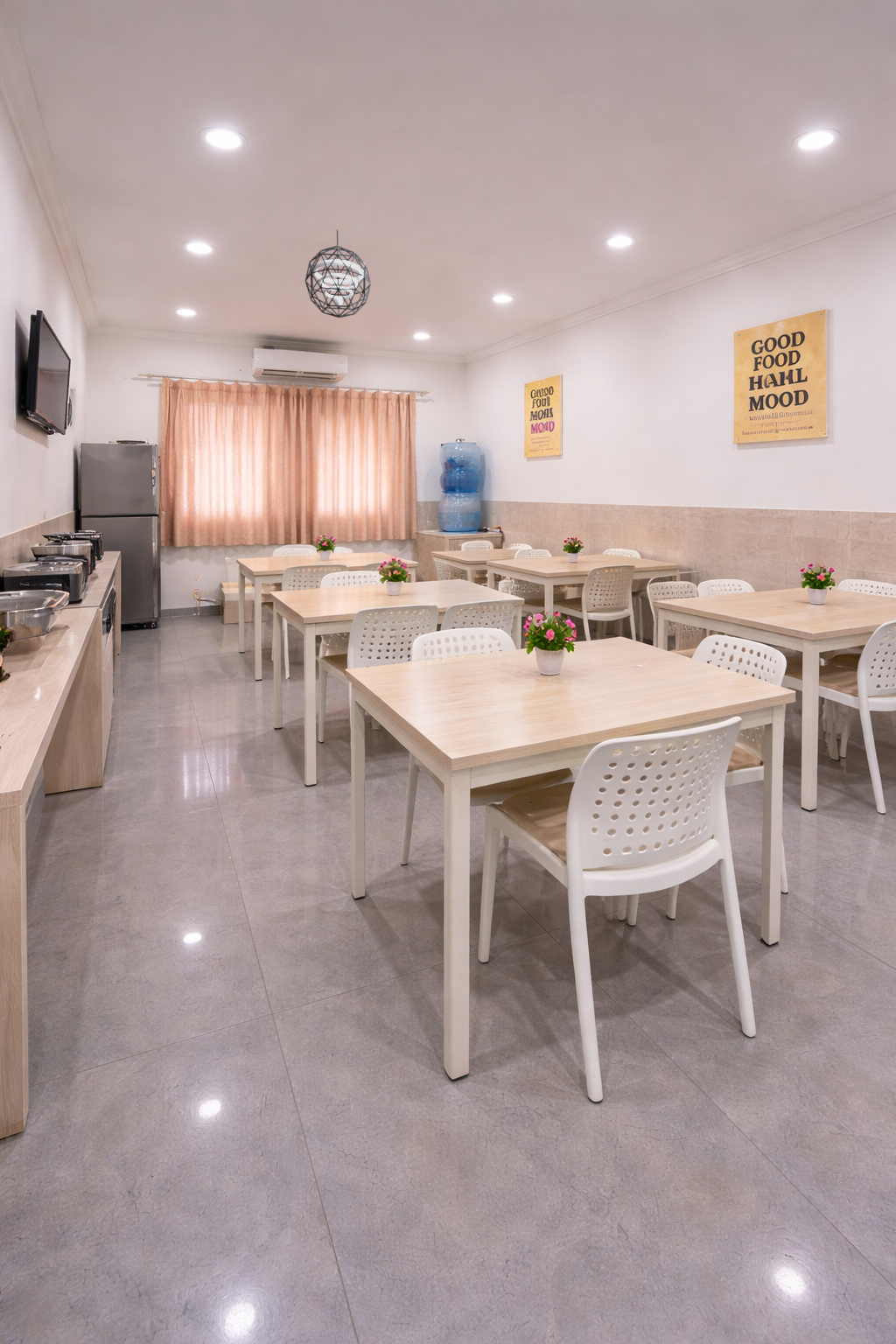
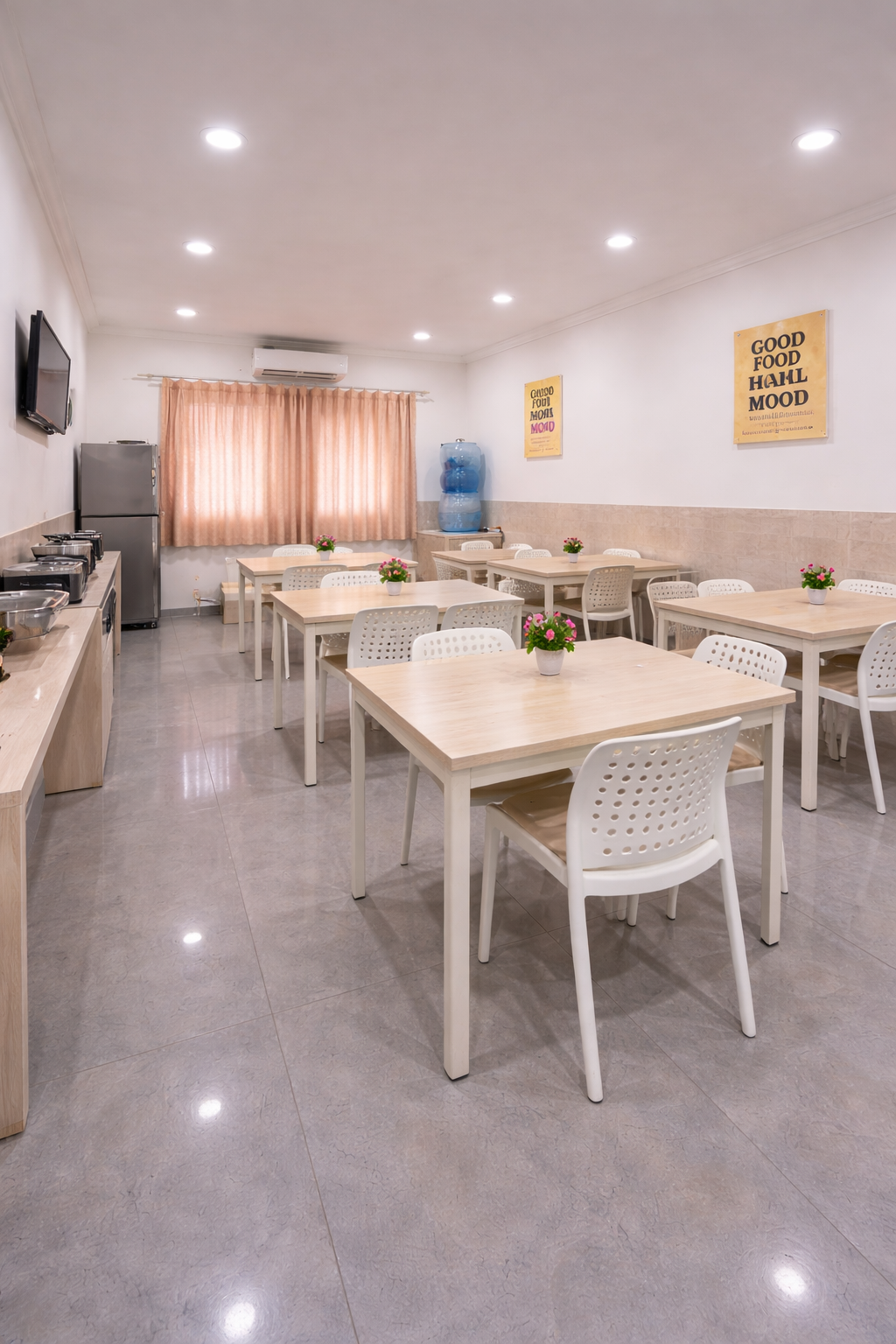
- pendant light (338, 273)
